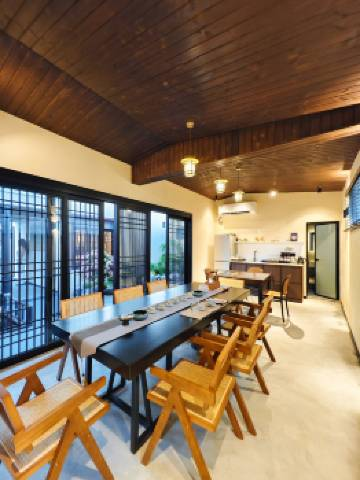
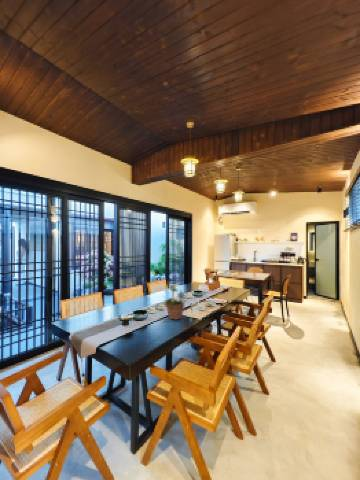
+ potted plant (174, 299)
